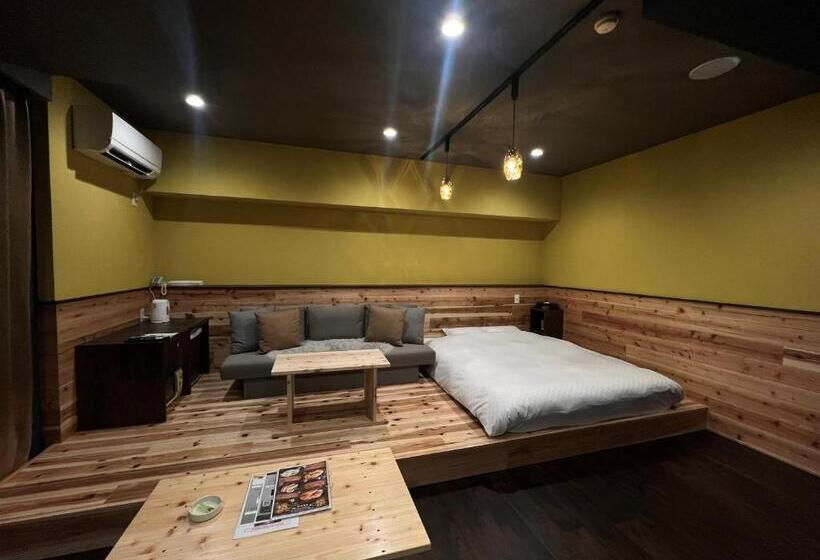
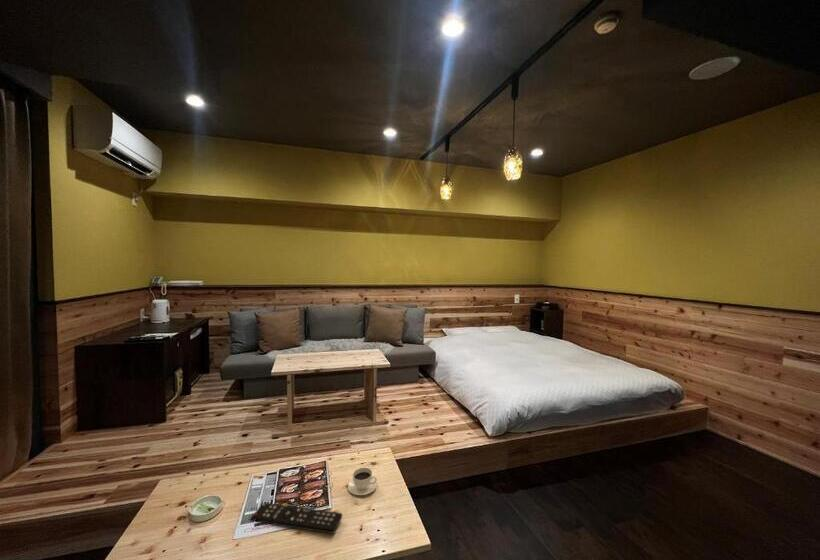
+ remote control (296, 516)
+ teacup (362, 480)
